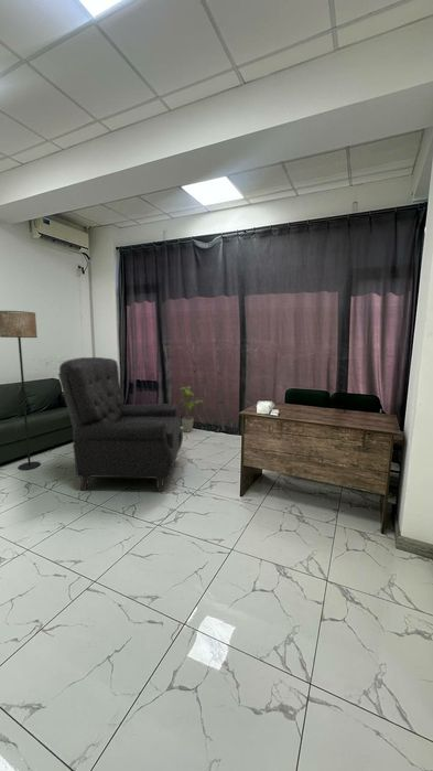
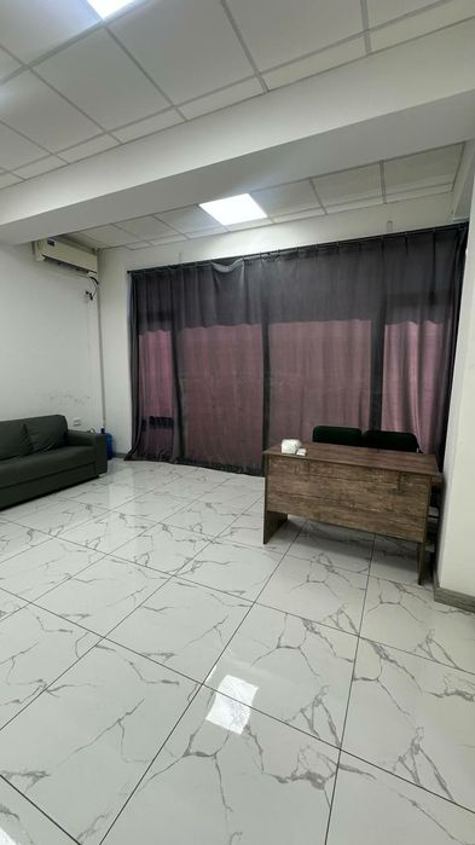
- house plant (190, 409)
- floor lamp (23, 392)
- chair (123, 417)
